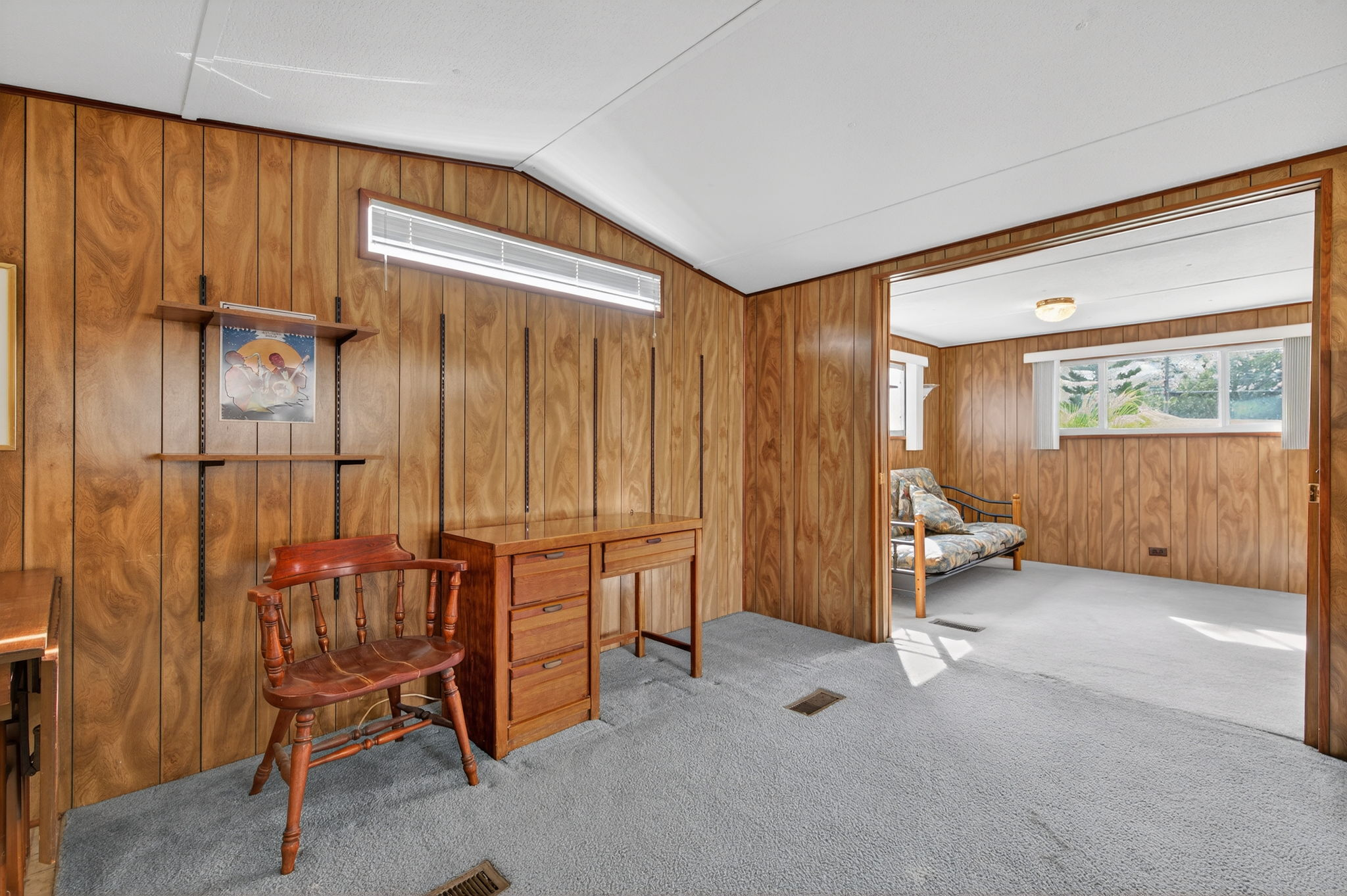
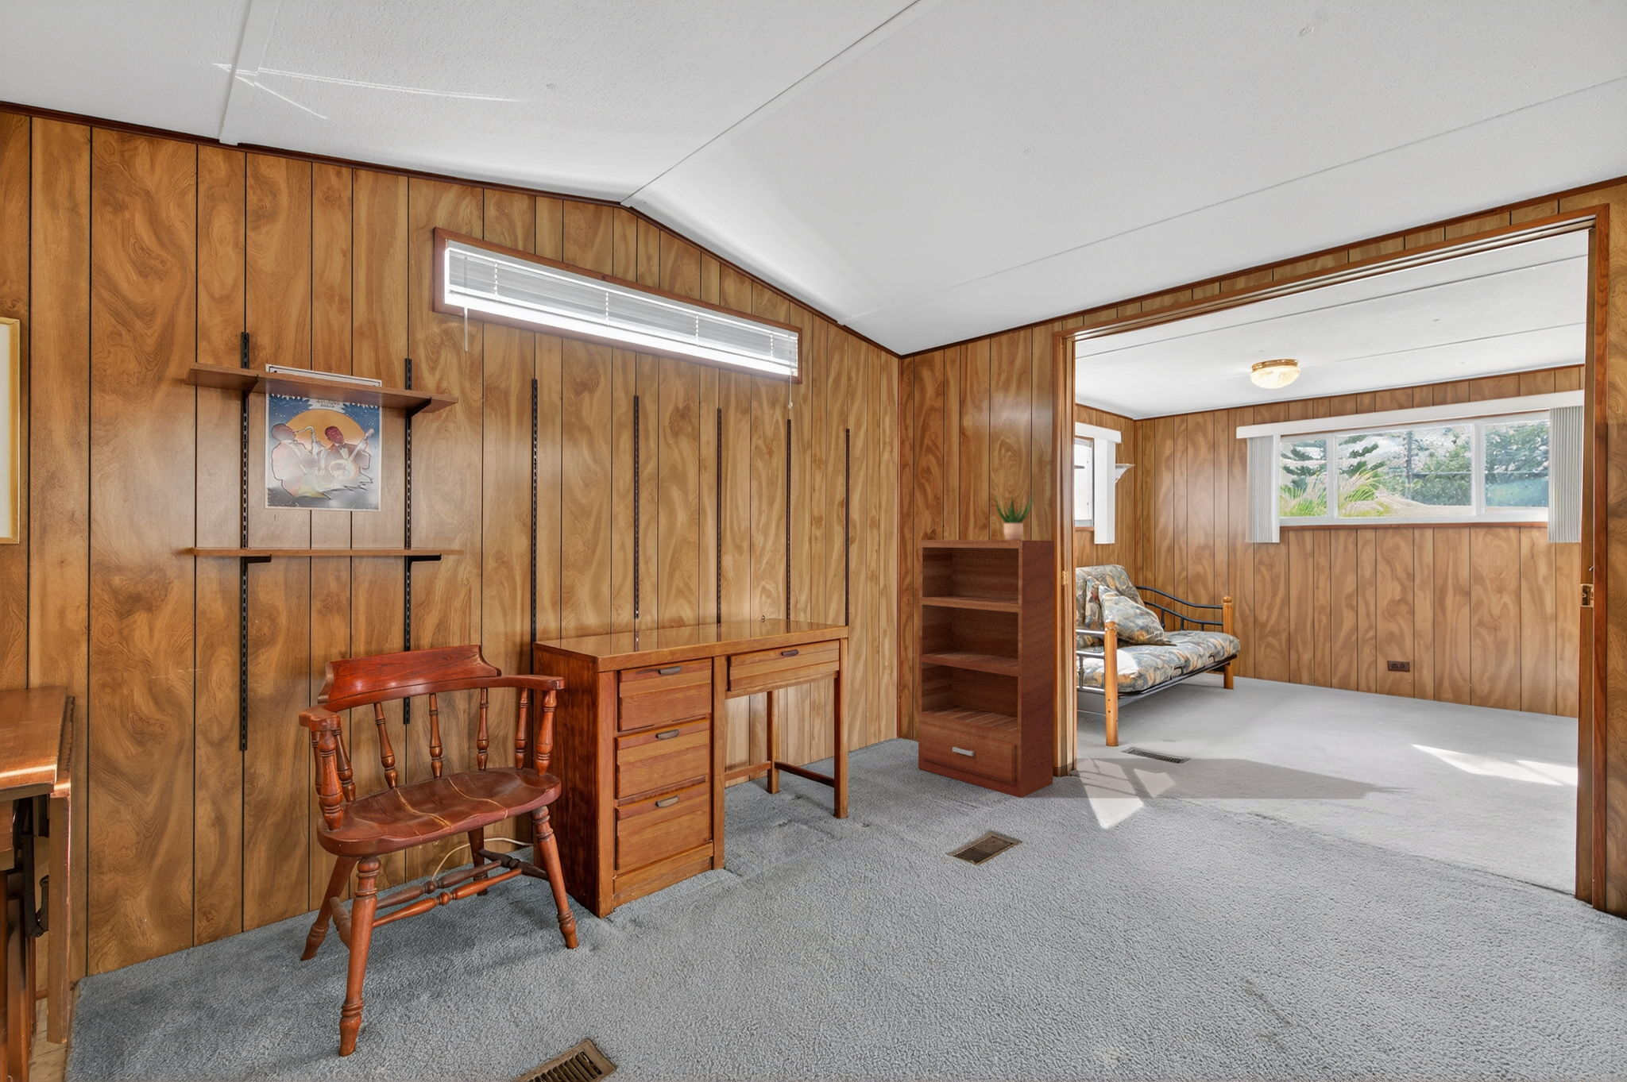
+ potted plant (1015, 513)
+ bookshelf (982, 658)
